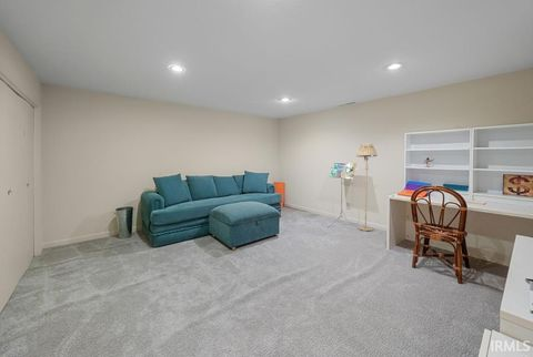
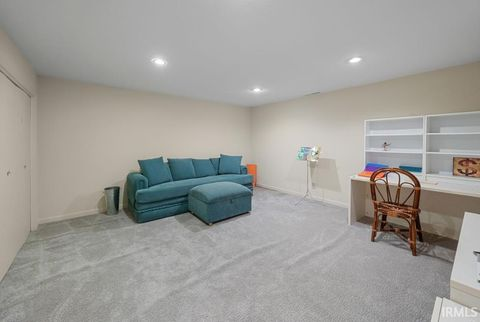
- floor lamp (365, 186)
